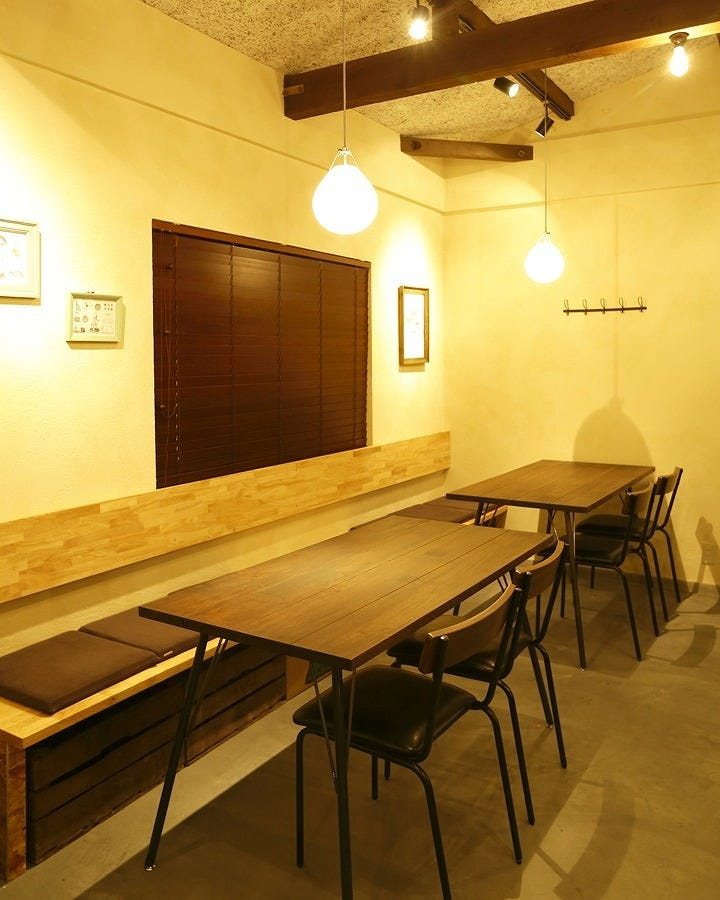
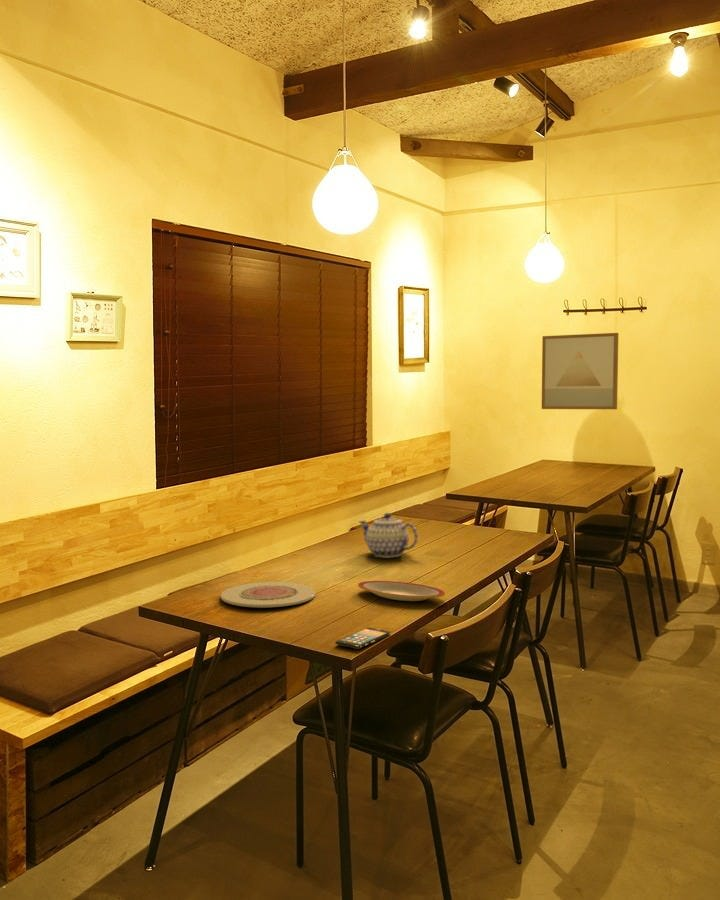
+ wall art (579, 372)
+ plate (268, 593)
+ teapot (387, 534)
+ smartphone (363, 637)
+ plate (400, 592)
